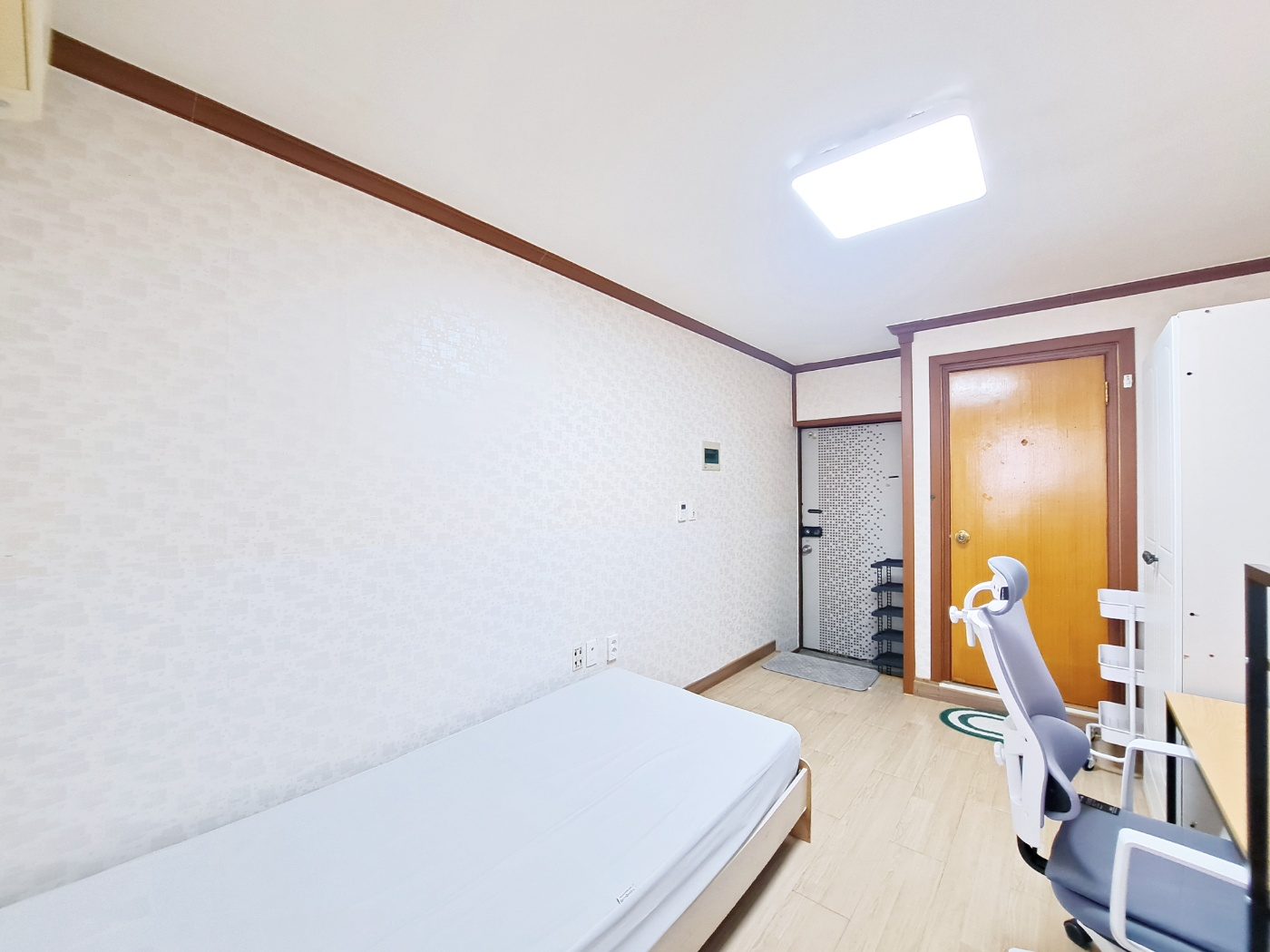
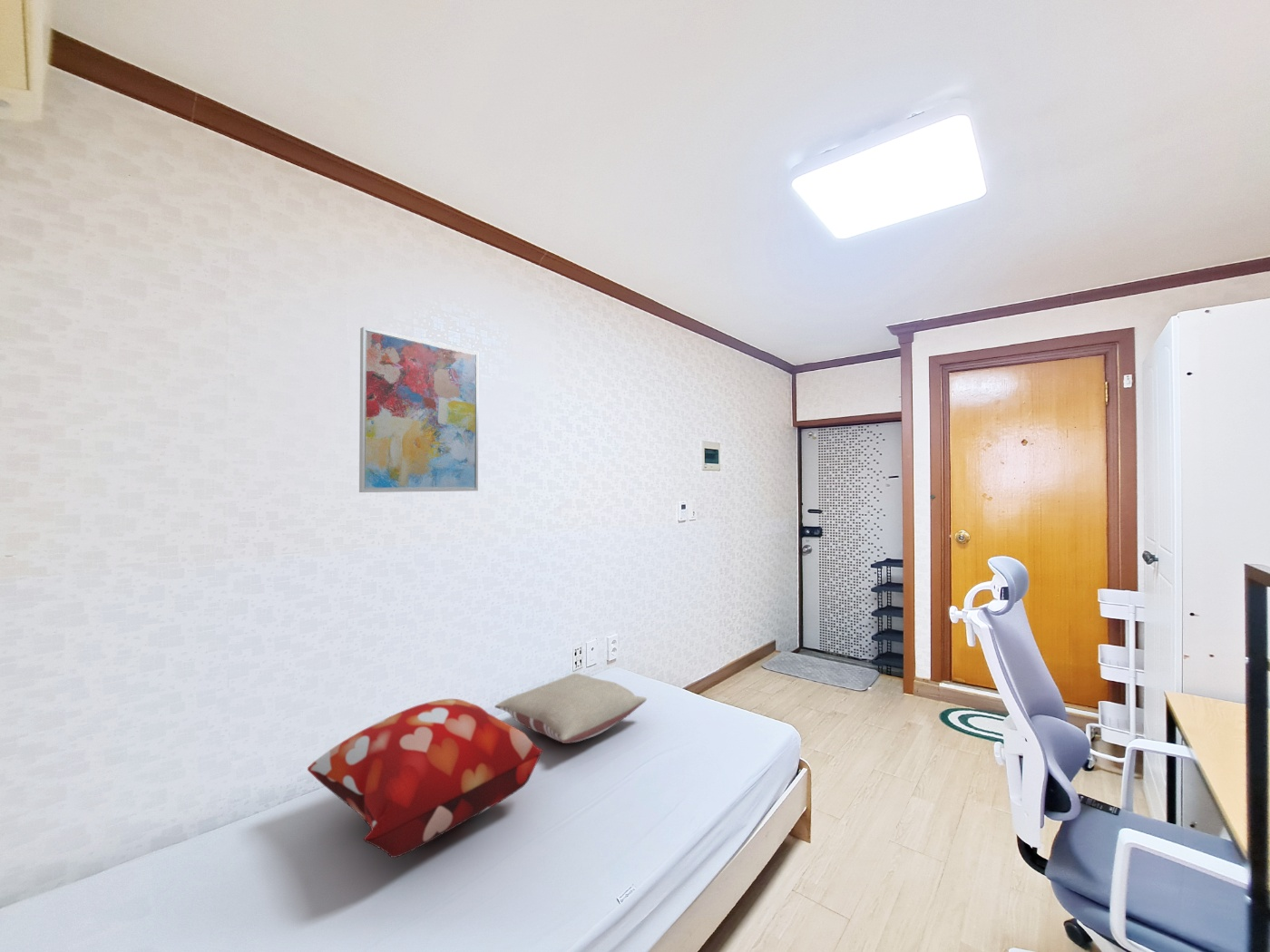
+ pillow (571, 704)
+ decorative pillow (430, 760)
+ wall art (424, 416)
